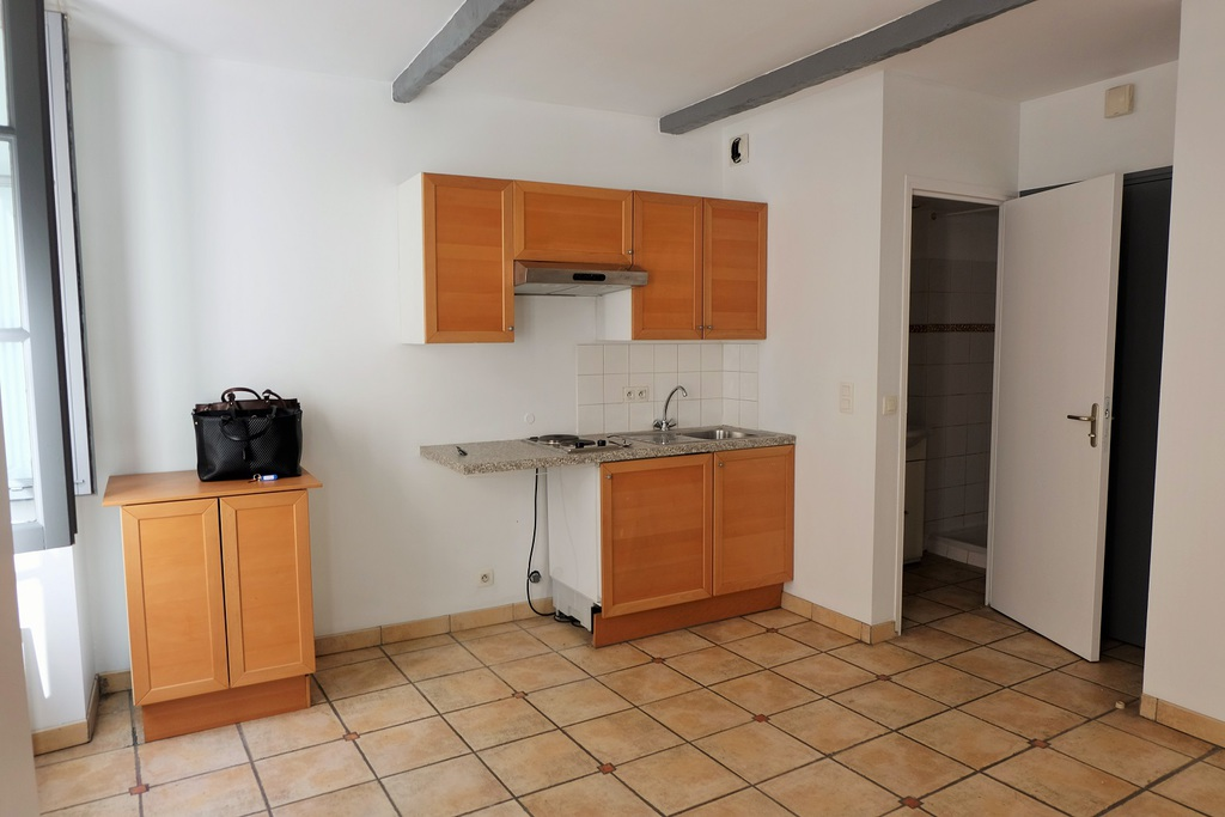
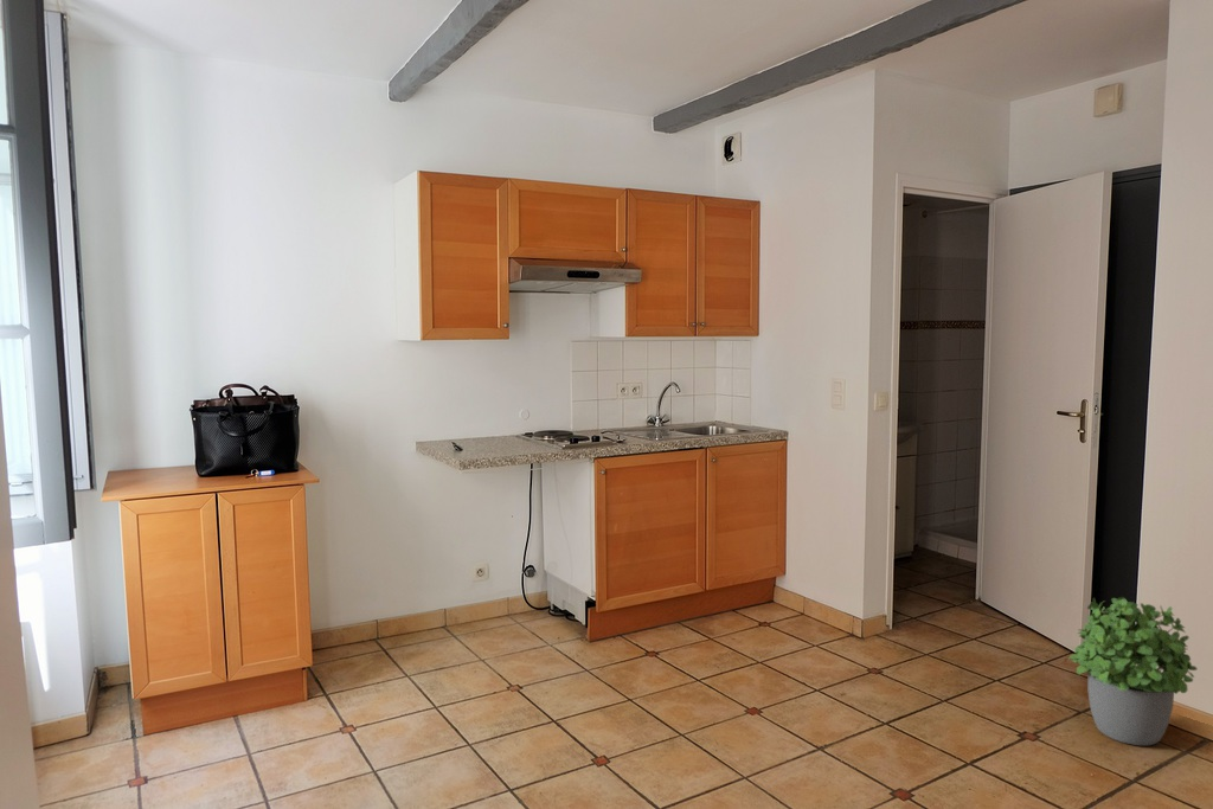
+ potted plant (1130, 667)
